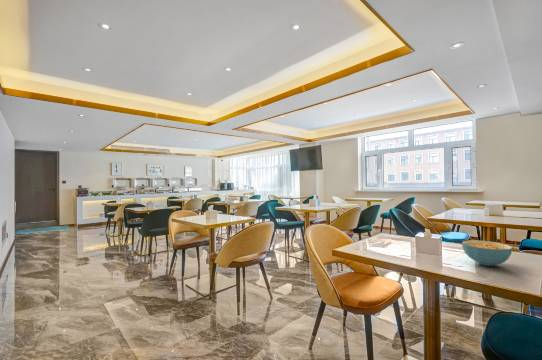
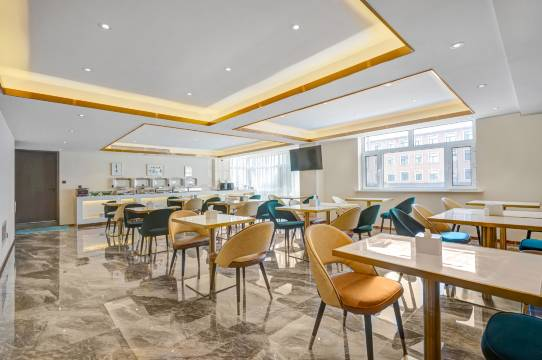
- cereal bowl (486, 254)
